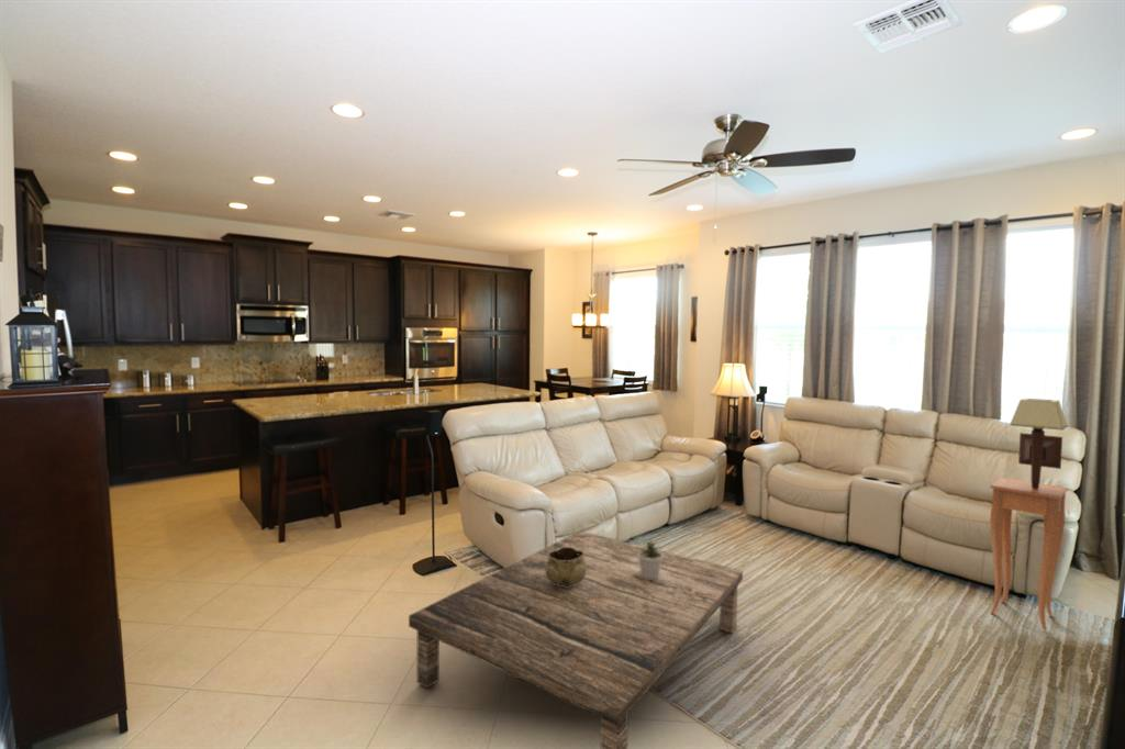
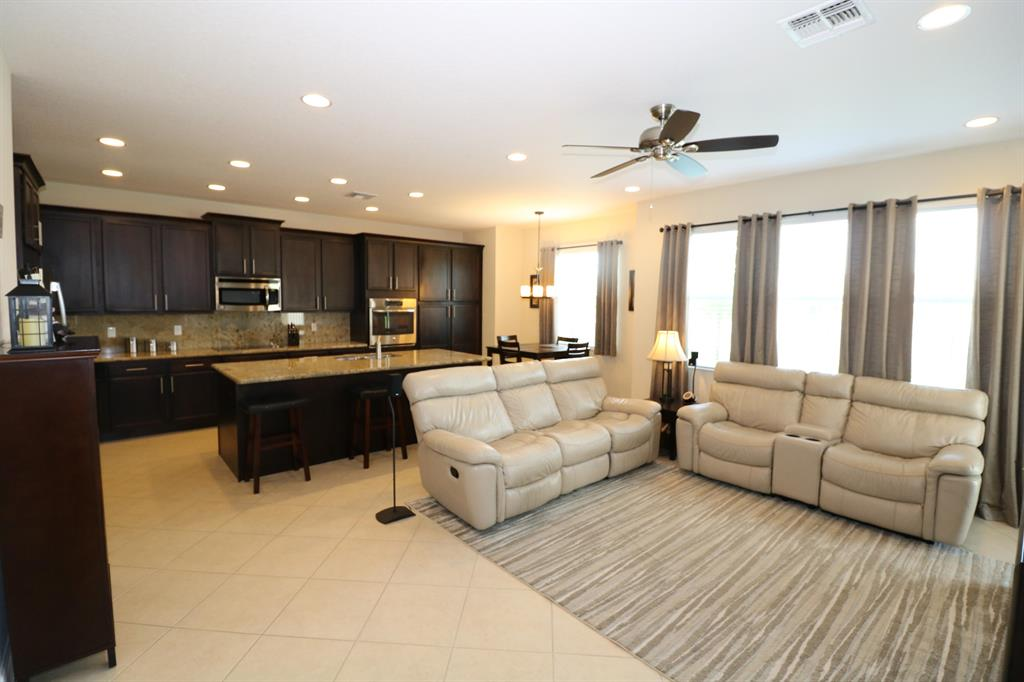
- lampshade (1037, 444)
- potted plant (650, 557)
- coffee table (591, 622)
- decorative bowl (566, 567)
- side table (1010, 550)
